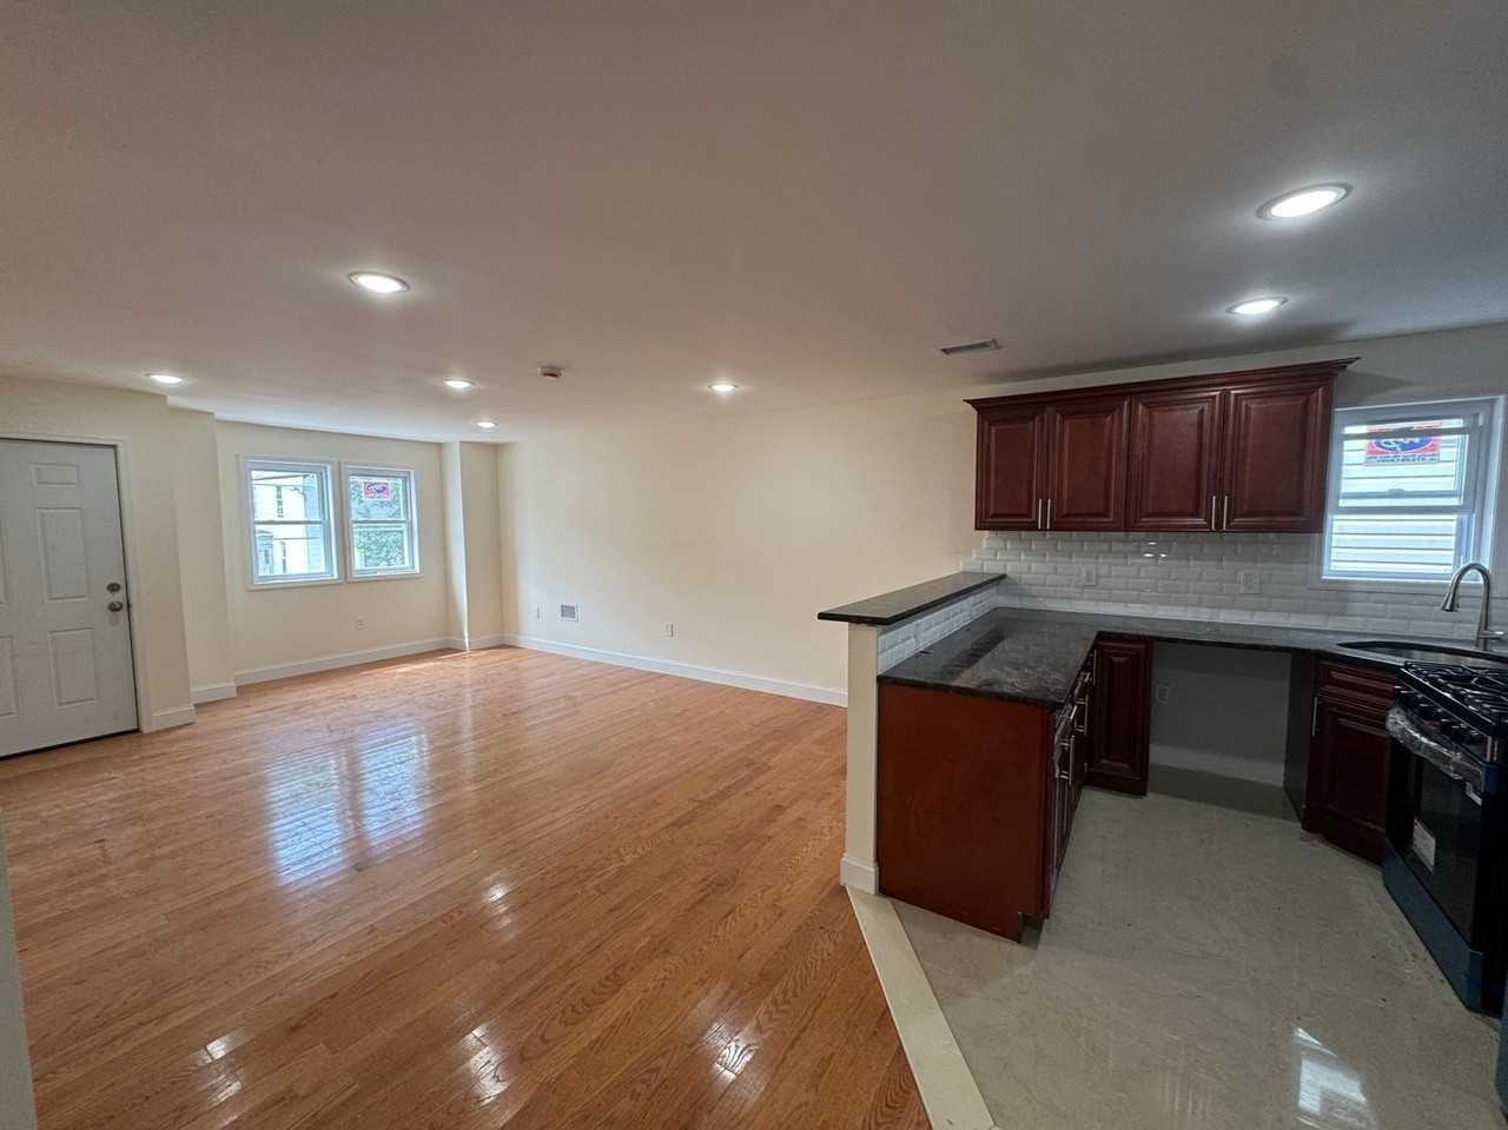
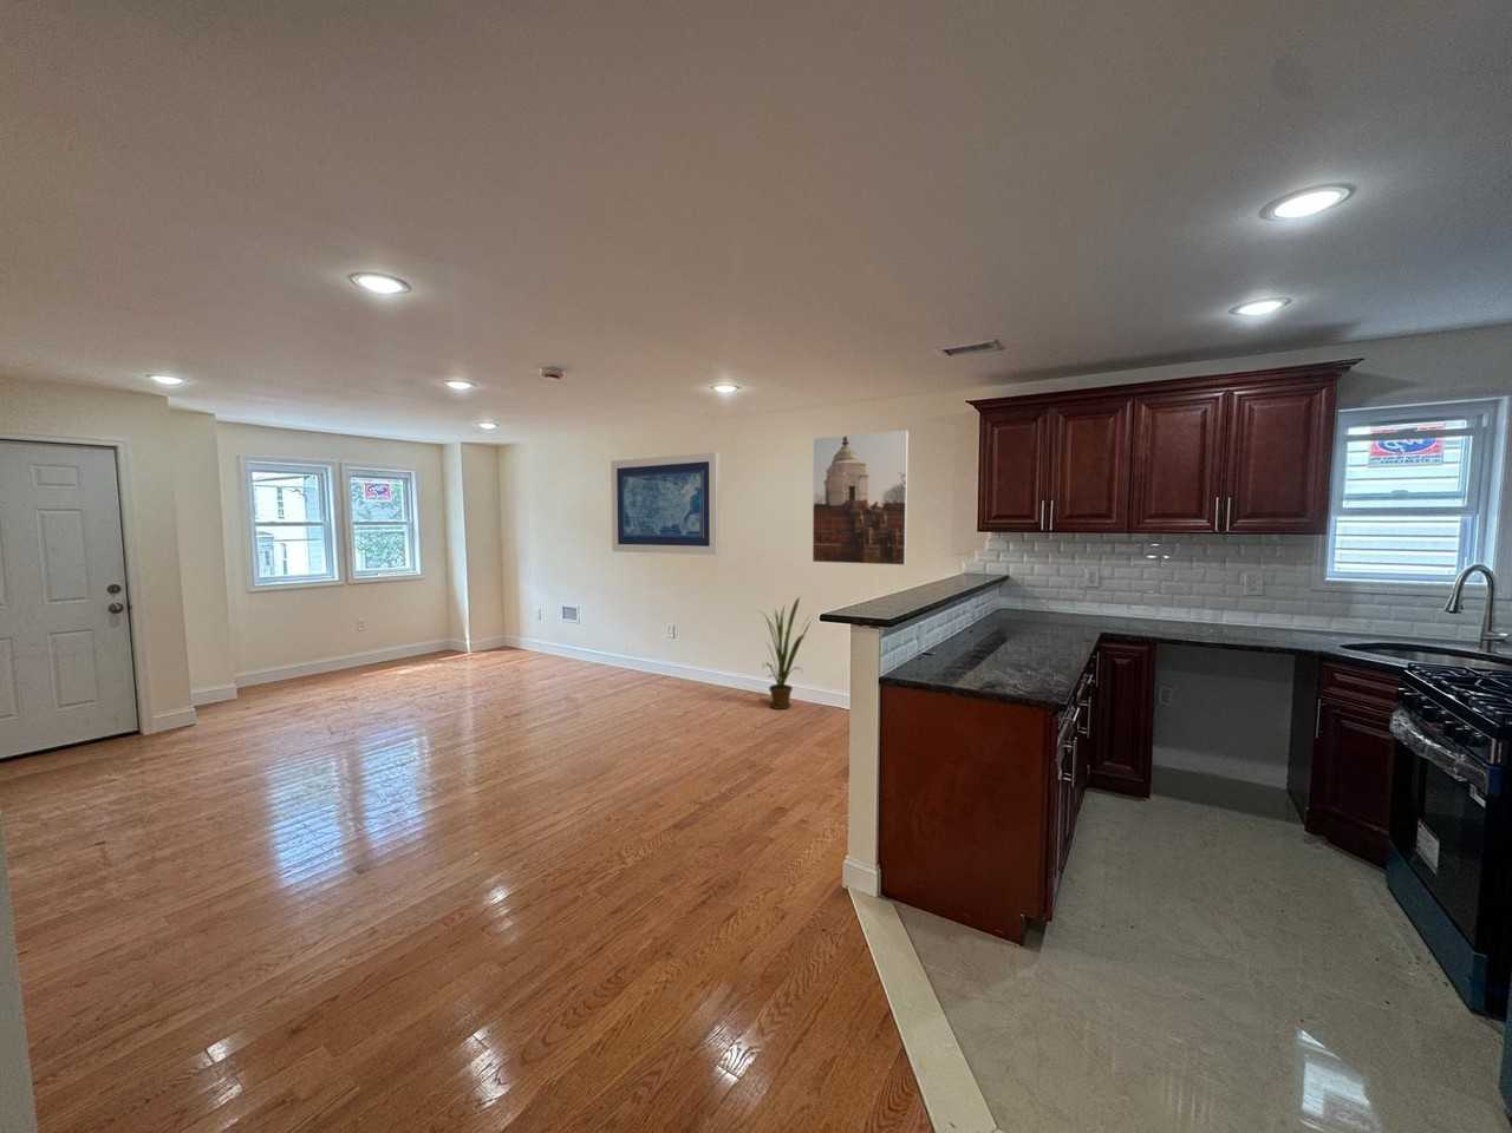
+ wall art (662, 505)
+ house plant (781, 651)
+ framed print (857, 499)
